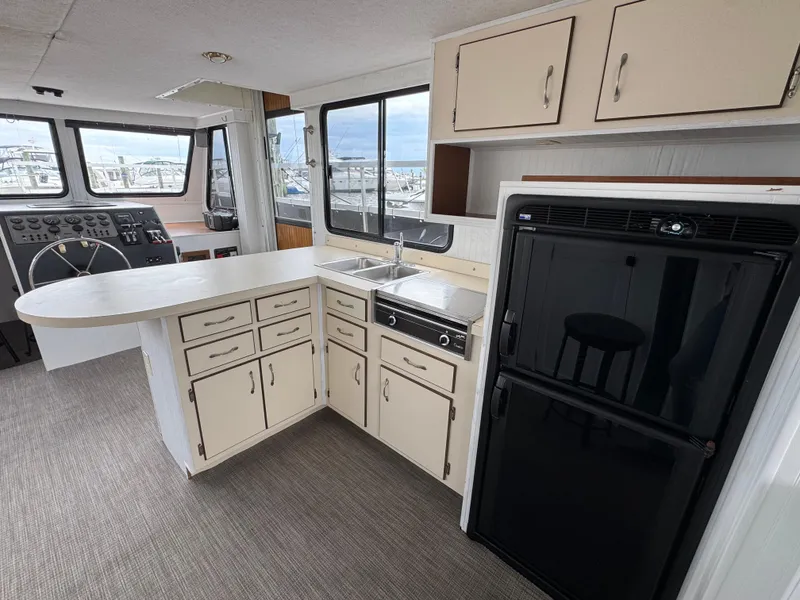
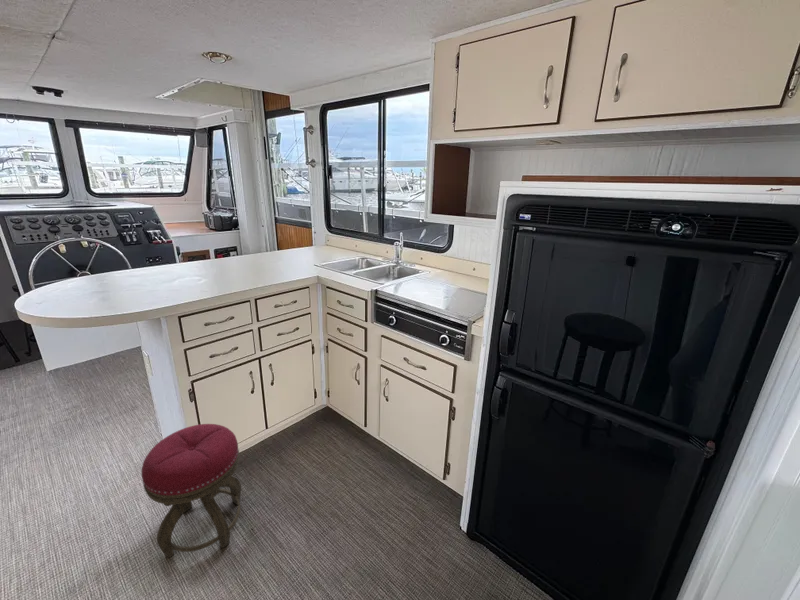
+ stool (198, 487)
